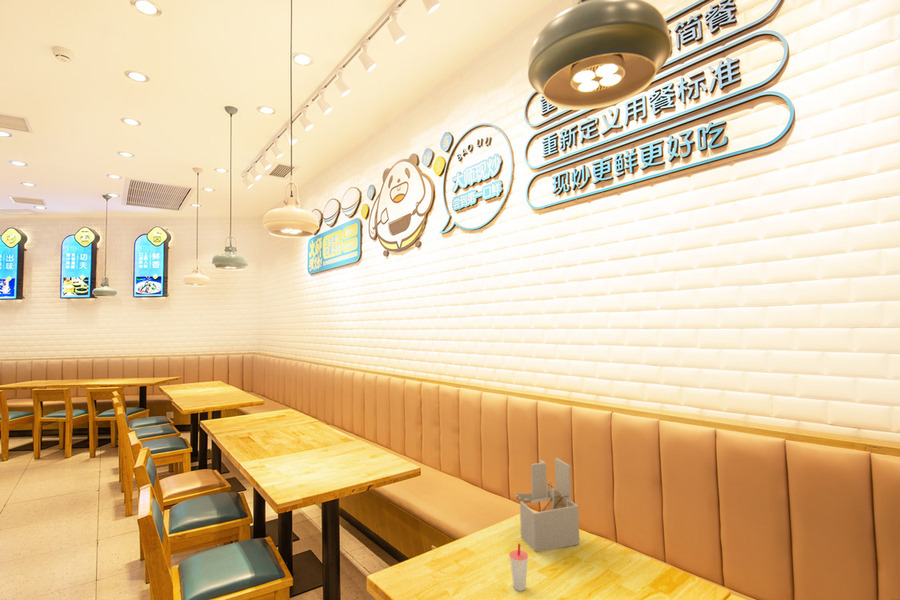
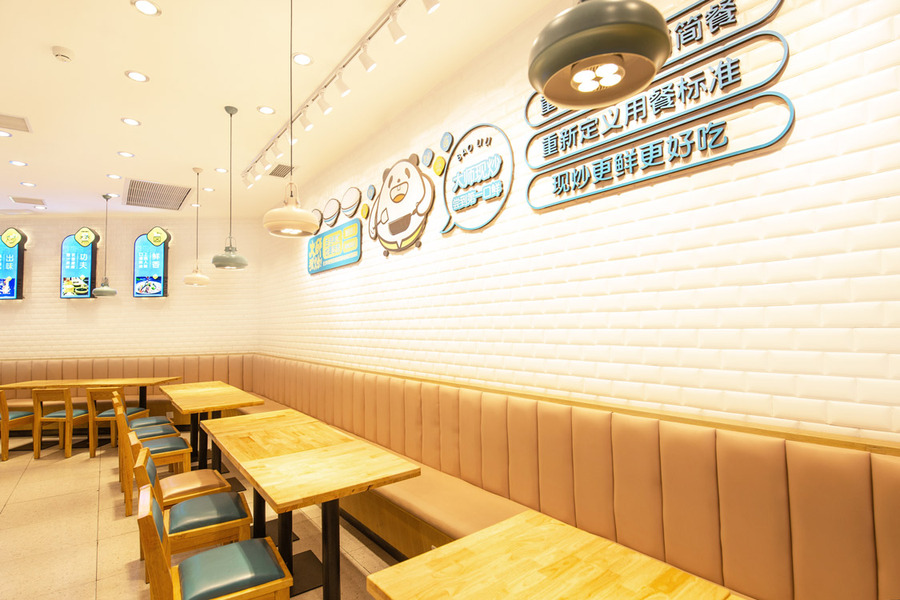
- utensil holder (546, 500)
- cup (518, 565)
